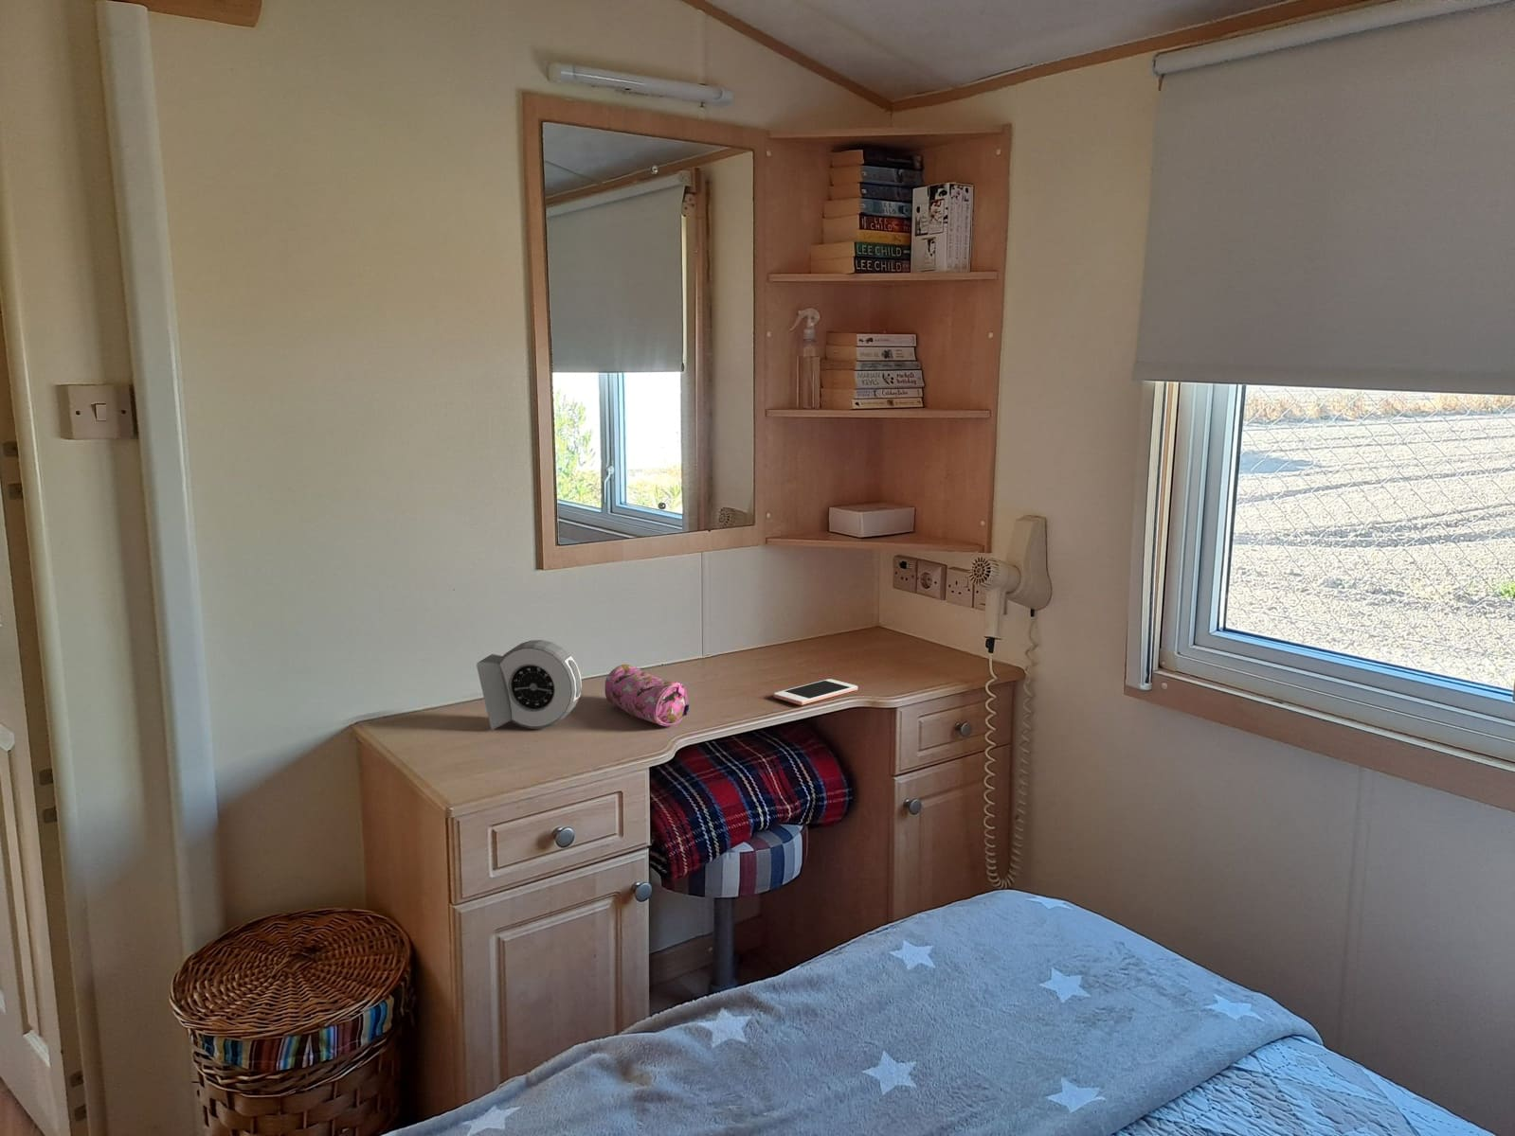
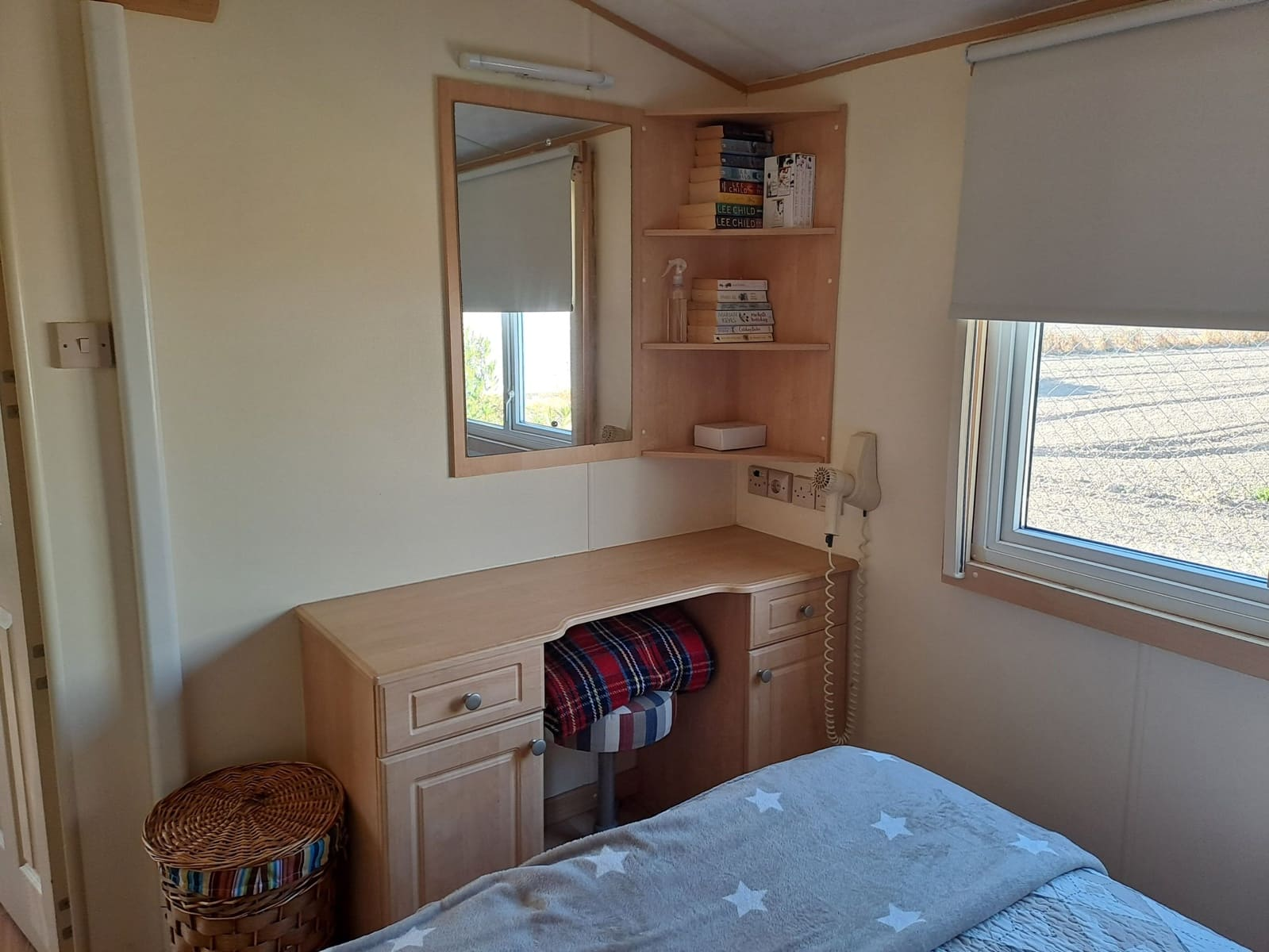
- cell phone (815, 691)
- alarm clock (532, 684)
- pencil case (645, 694)
